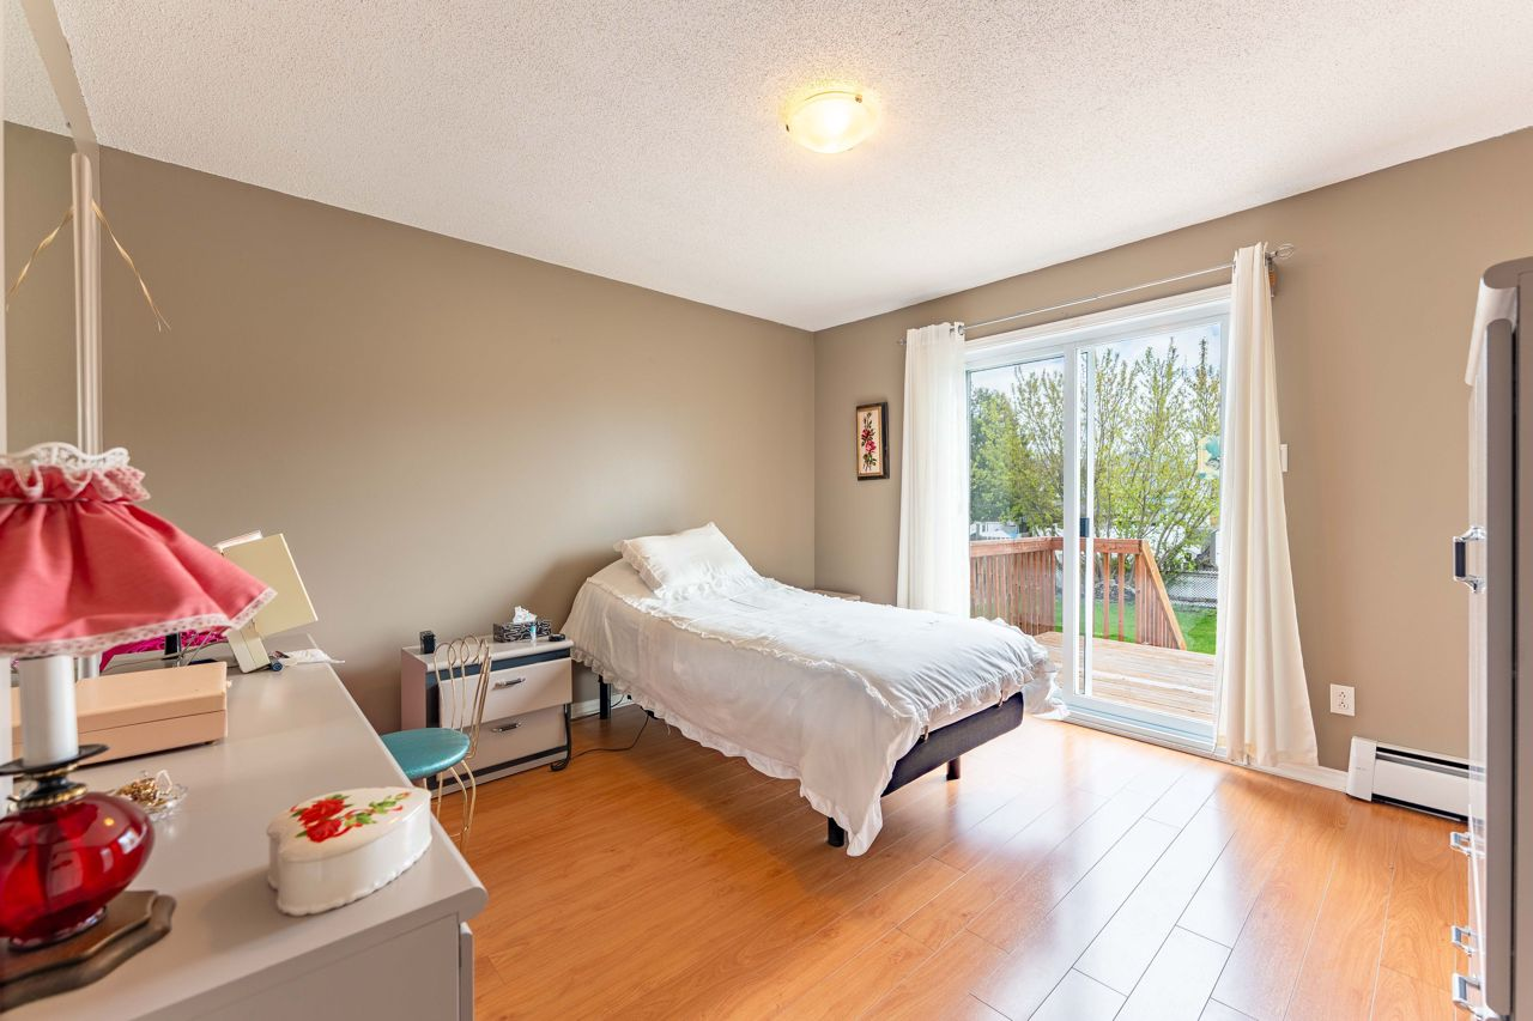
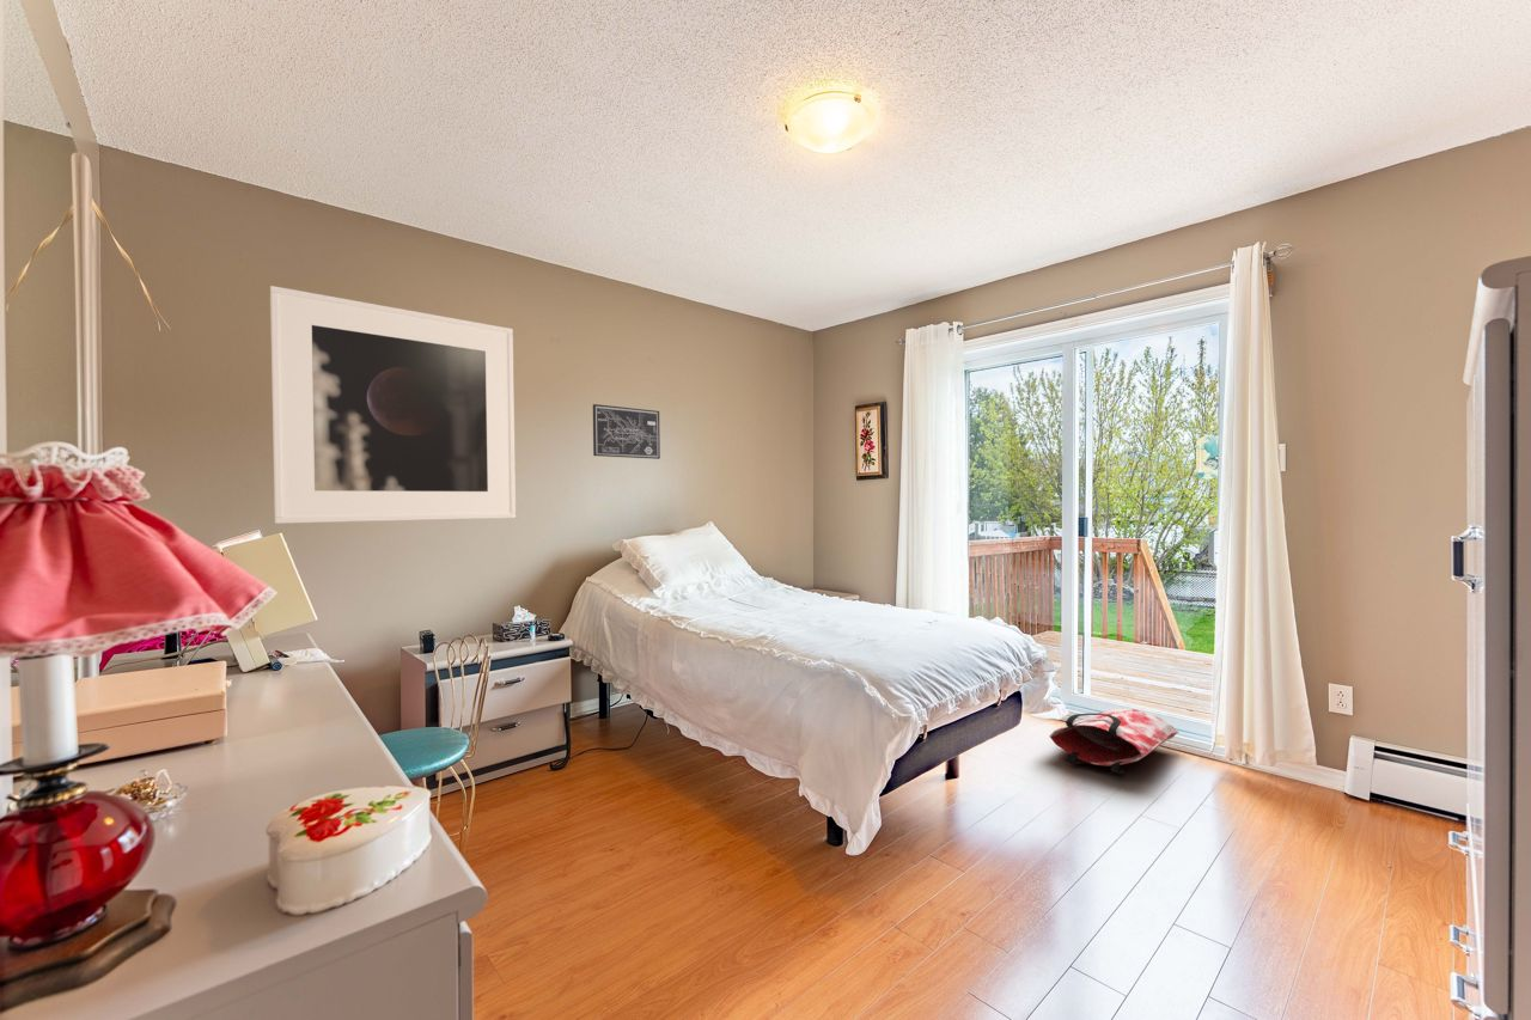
+ wall art (627, 432)
+ bag (1115, 731)
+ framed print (407, 415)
